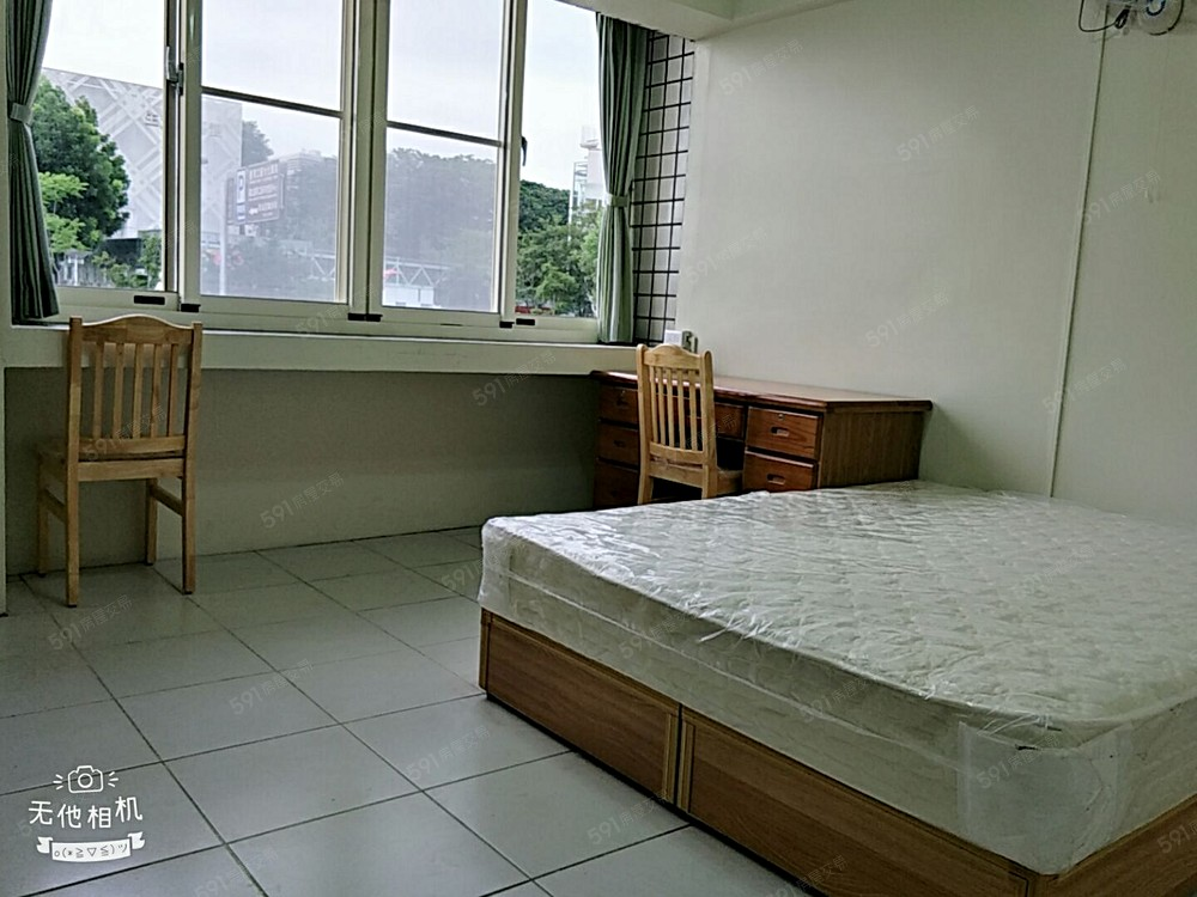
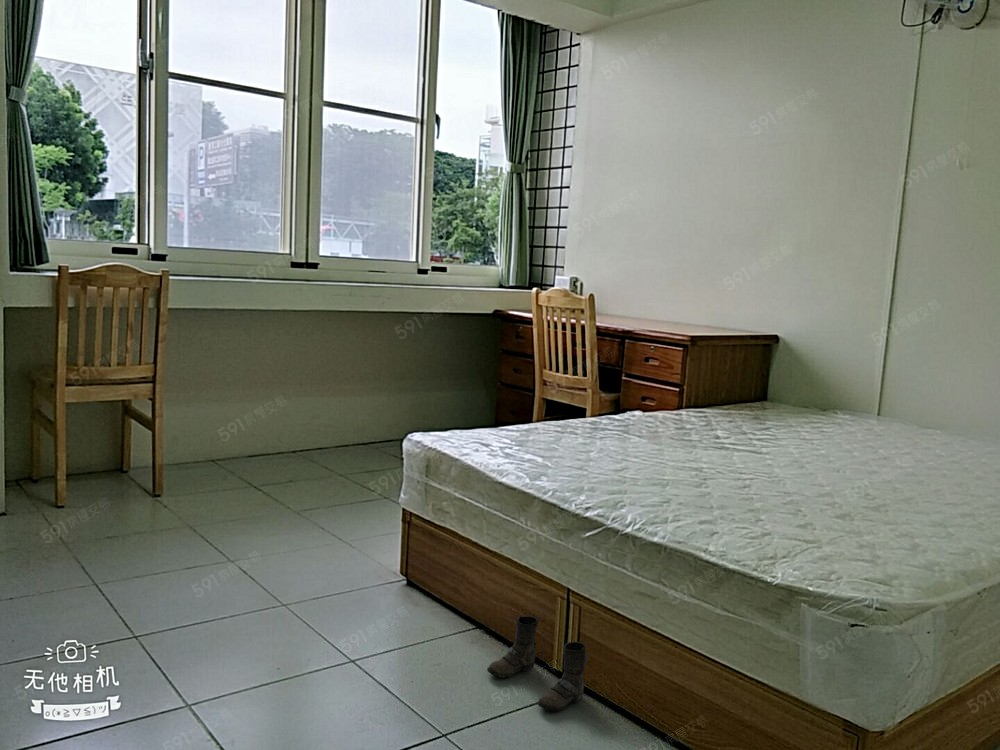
+ boots (533, 661)
